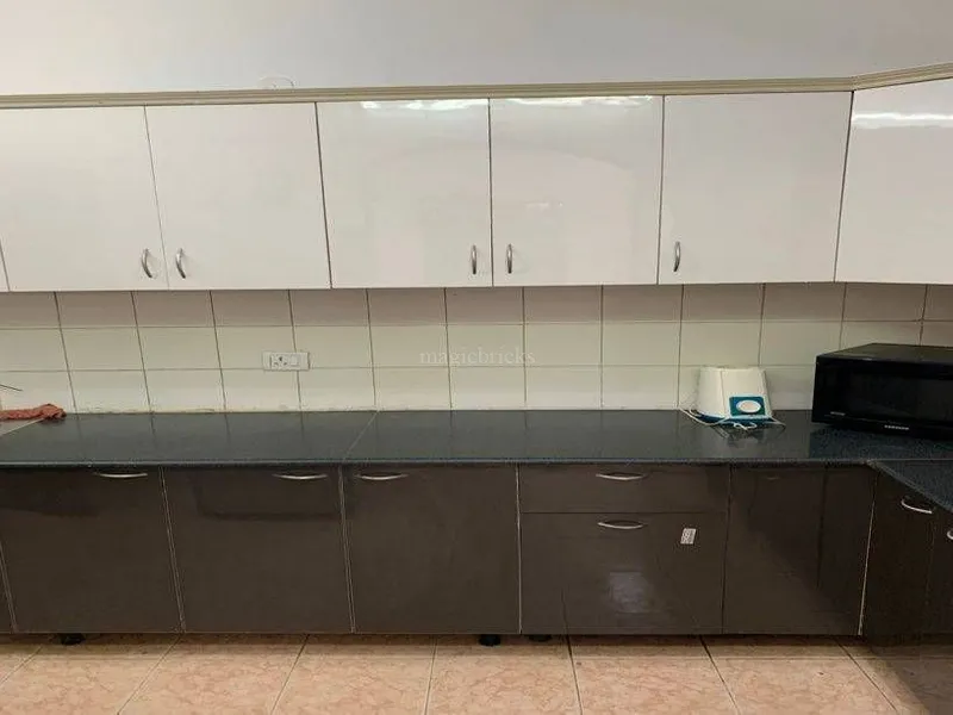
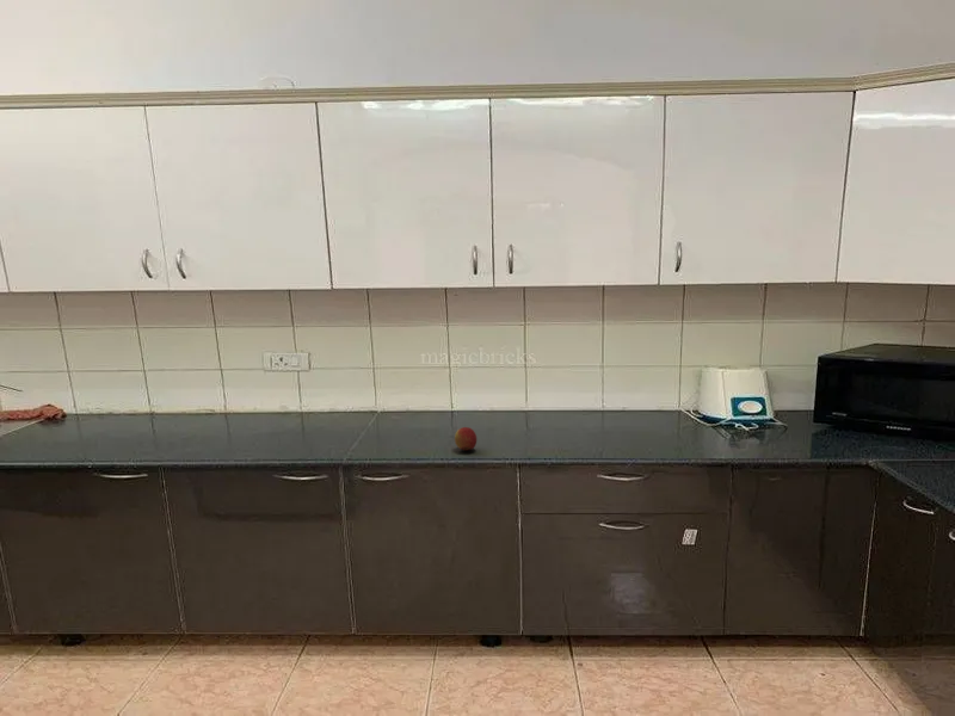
+ apple (466, 438)
